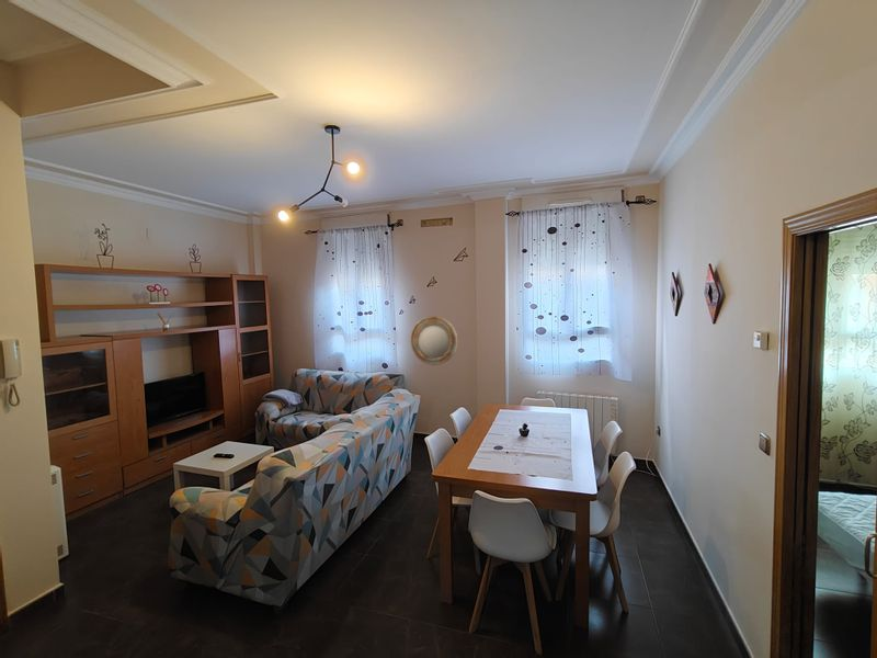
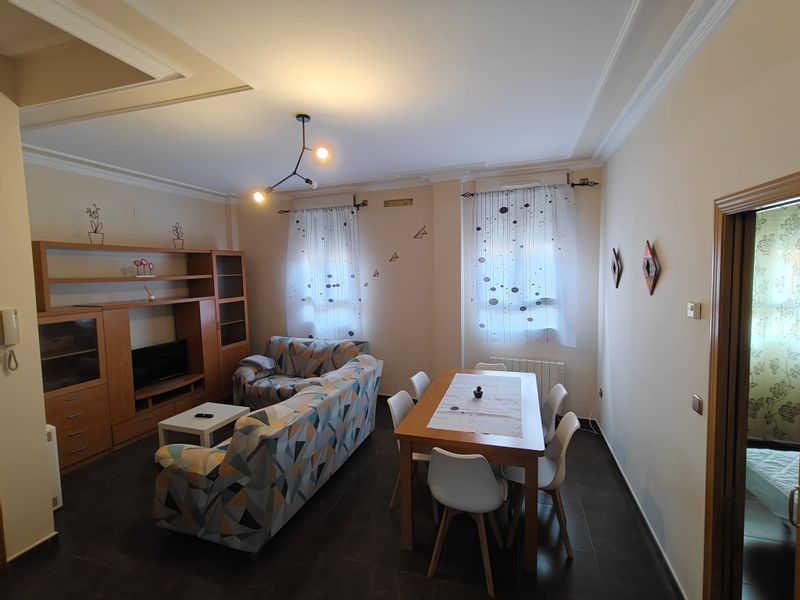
- home mirror (433, 340)
